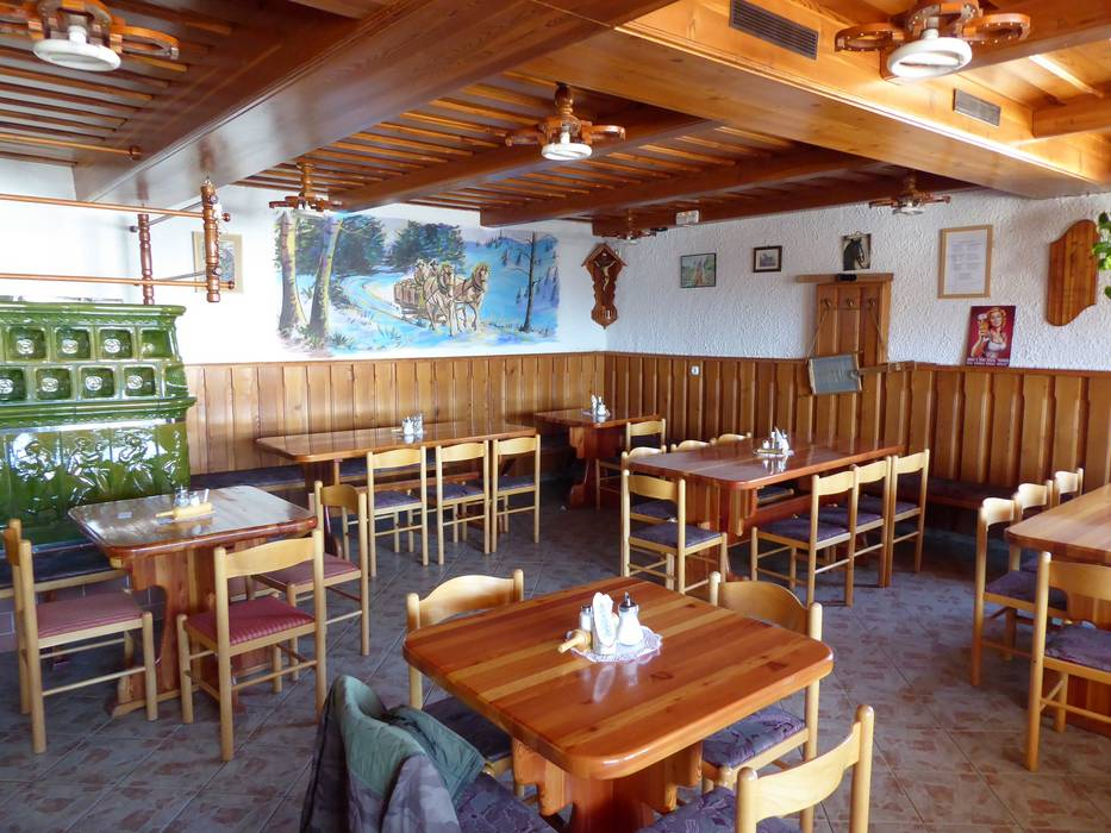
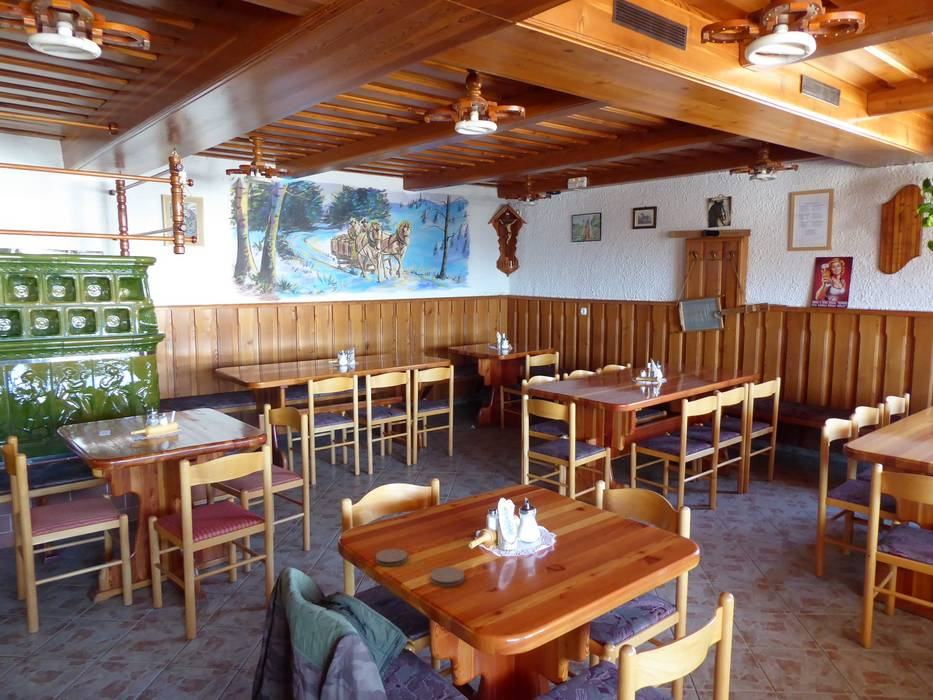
+ coaster (391, 557)
+ coaster (447, 576)
